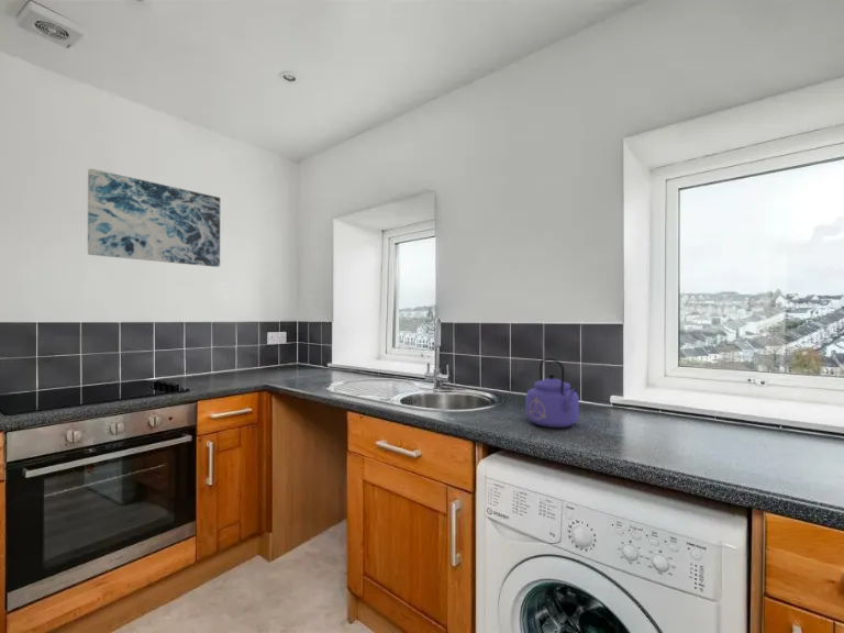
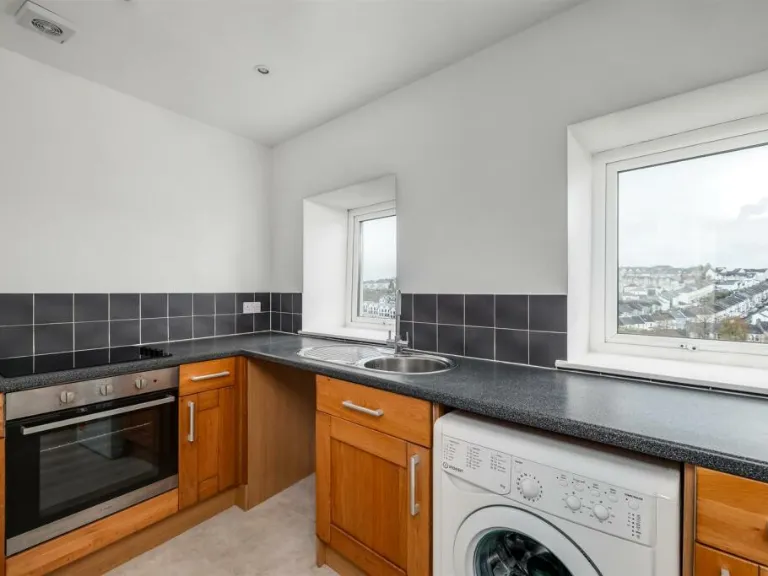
- kettle (555, 391)
- wall art (160, 223)
